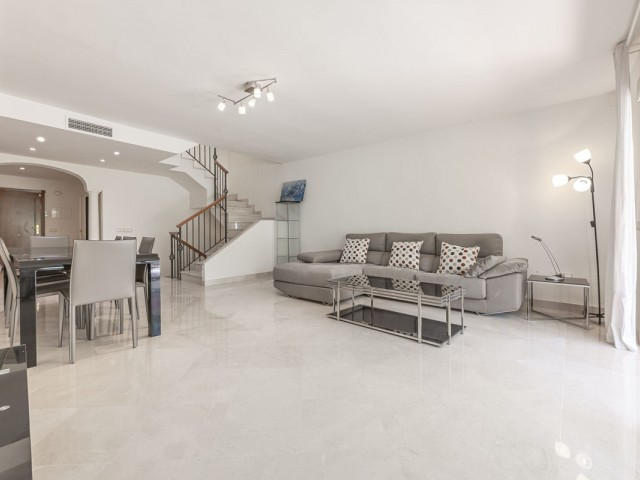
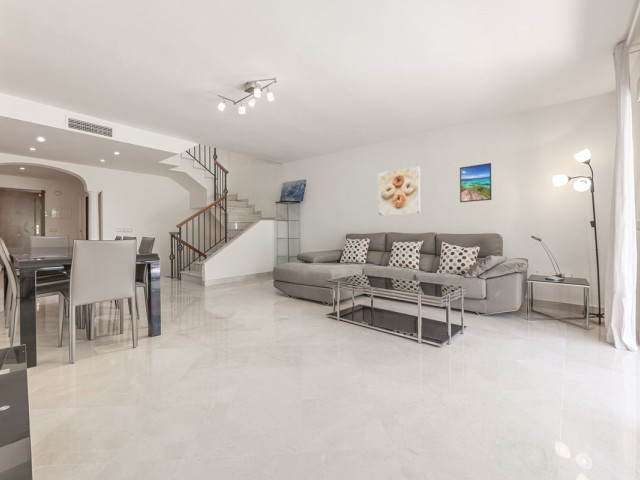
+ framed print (398, 192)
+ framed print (475, 183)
